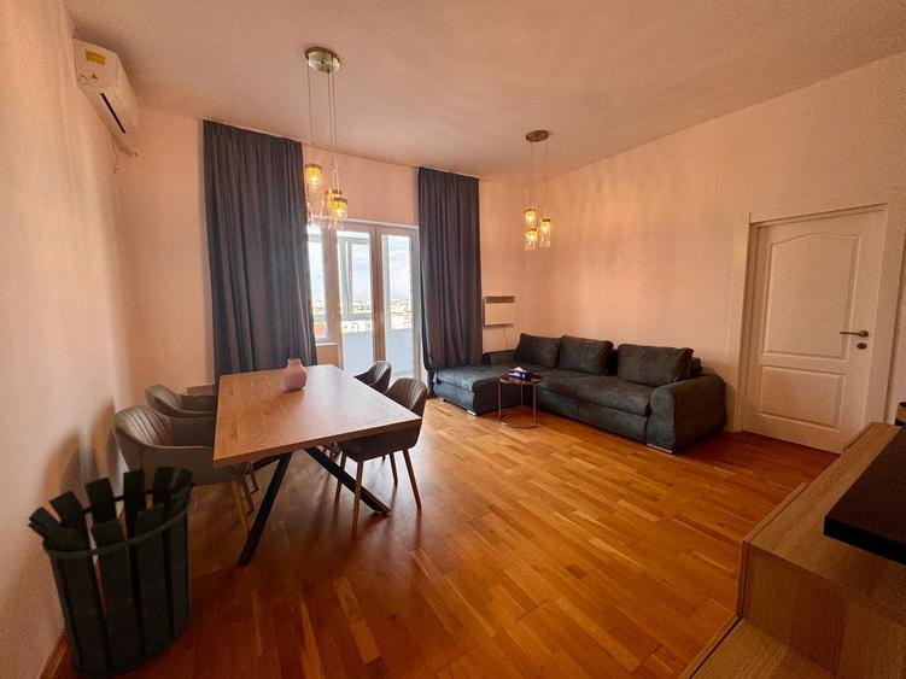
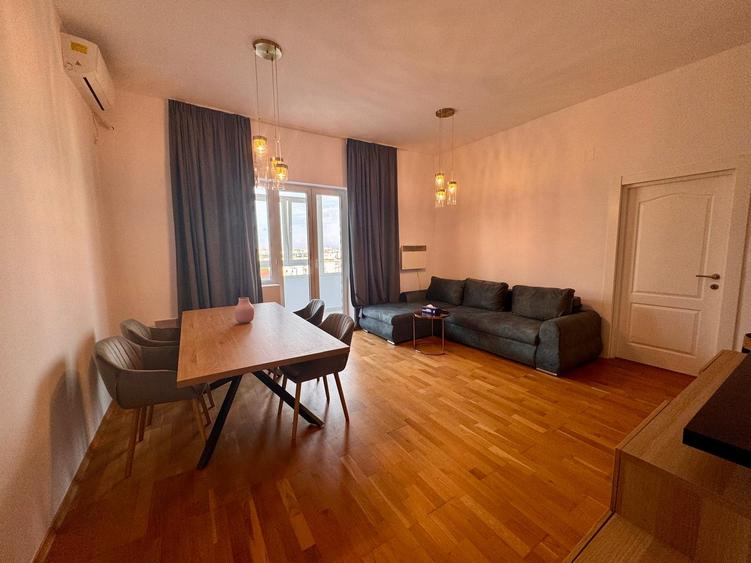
- waste bin (129, 563)
